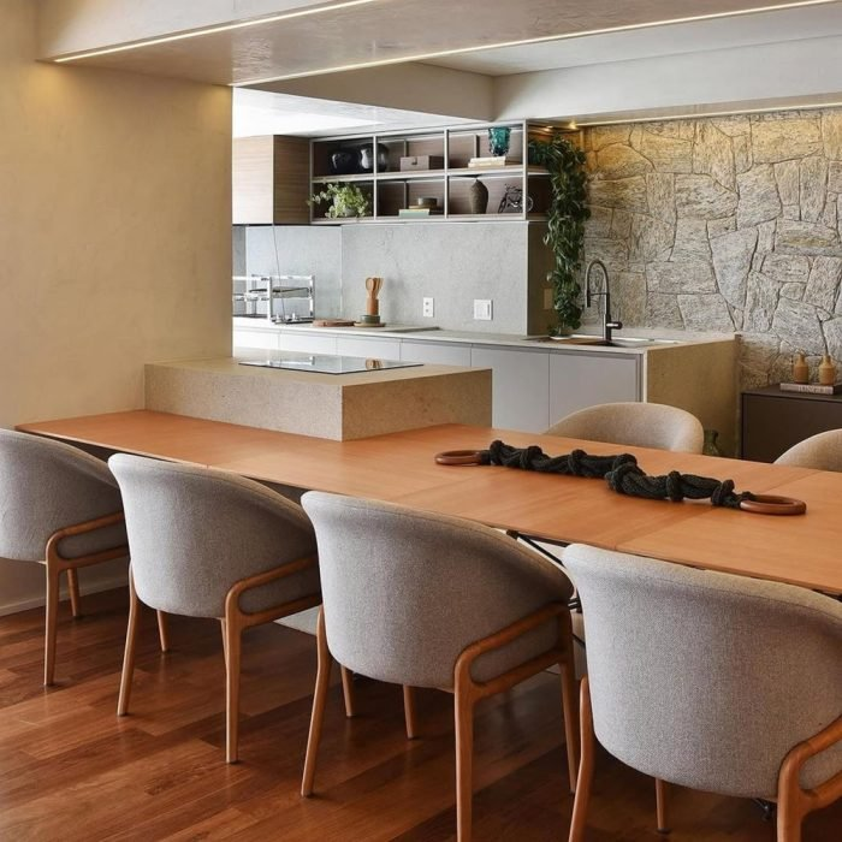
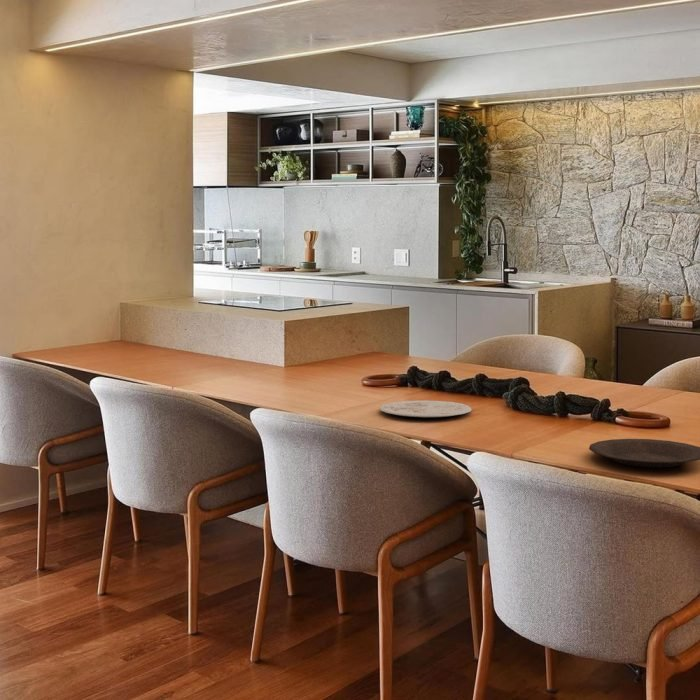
+ plate (425, 409)
+ plate (647, 454)
